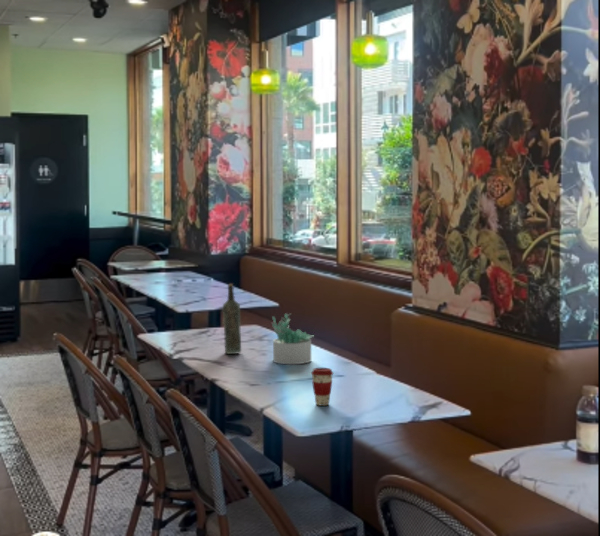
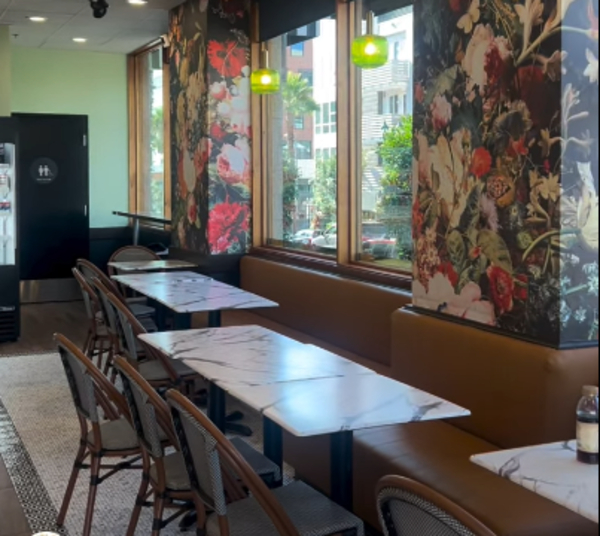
- succulent plant (293, 336)
- bottle (231, 318)
- coffee cup (322, 386)
